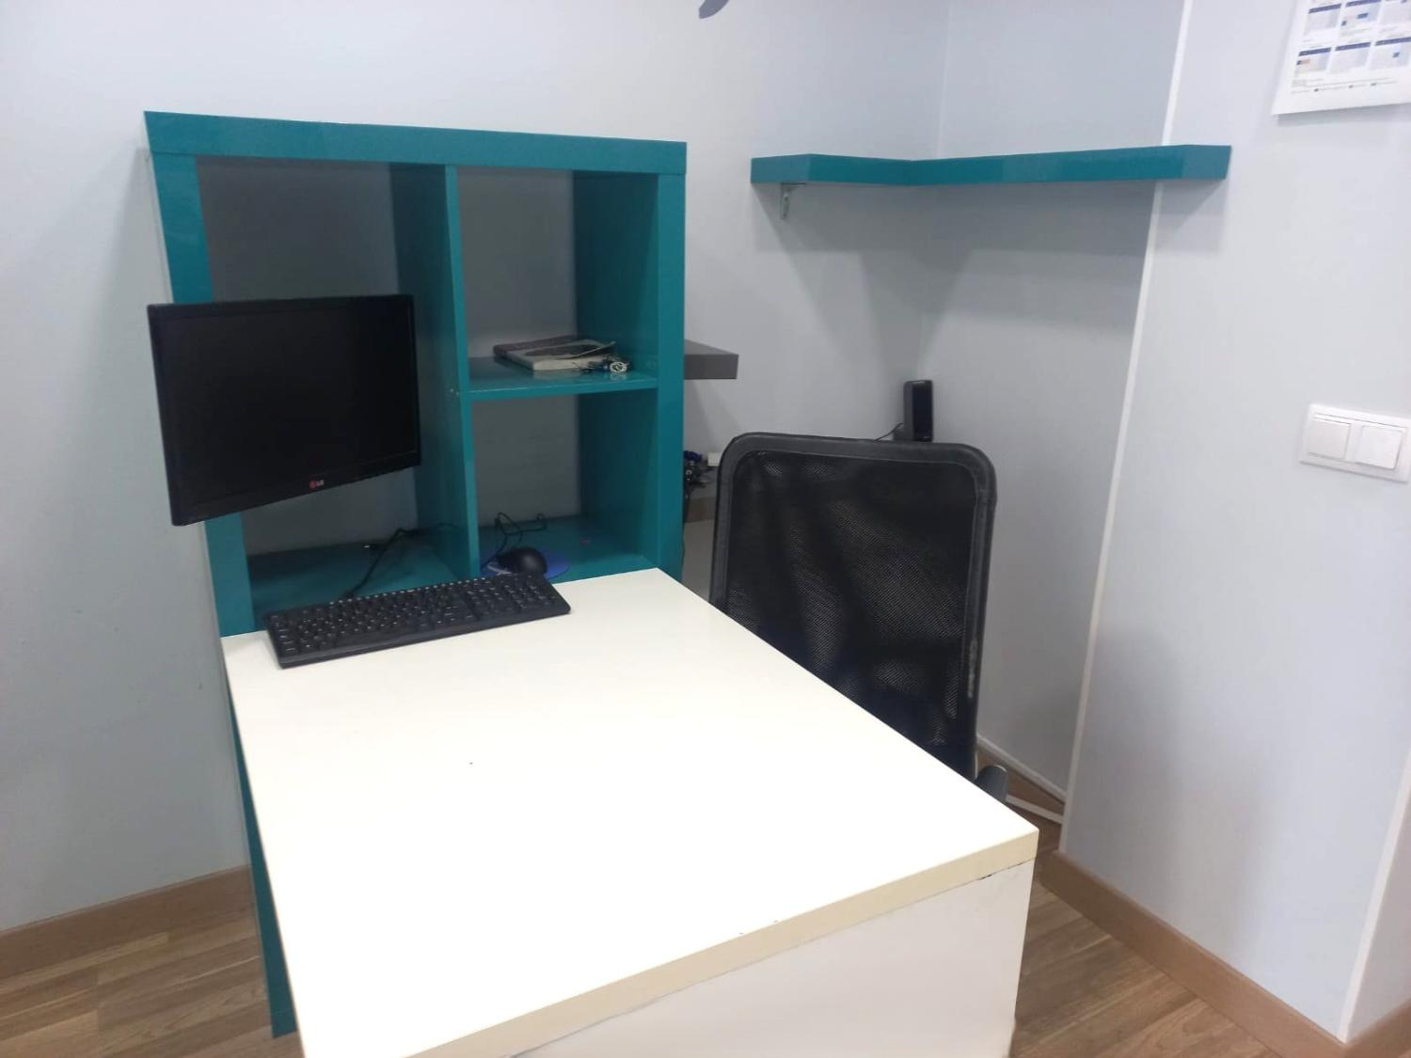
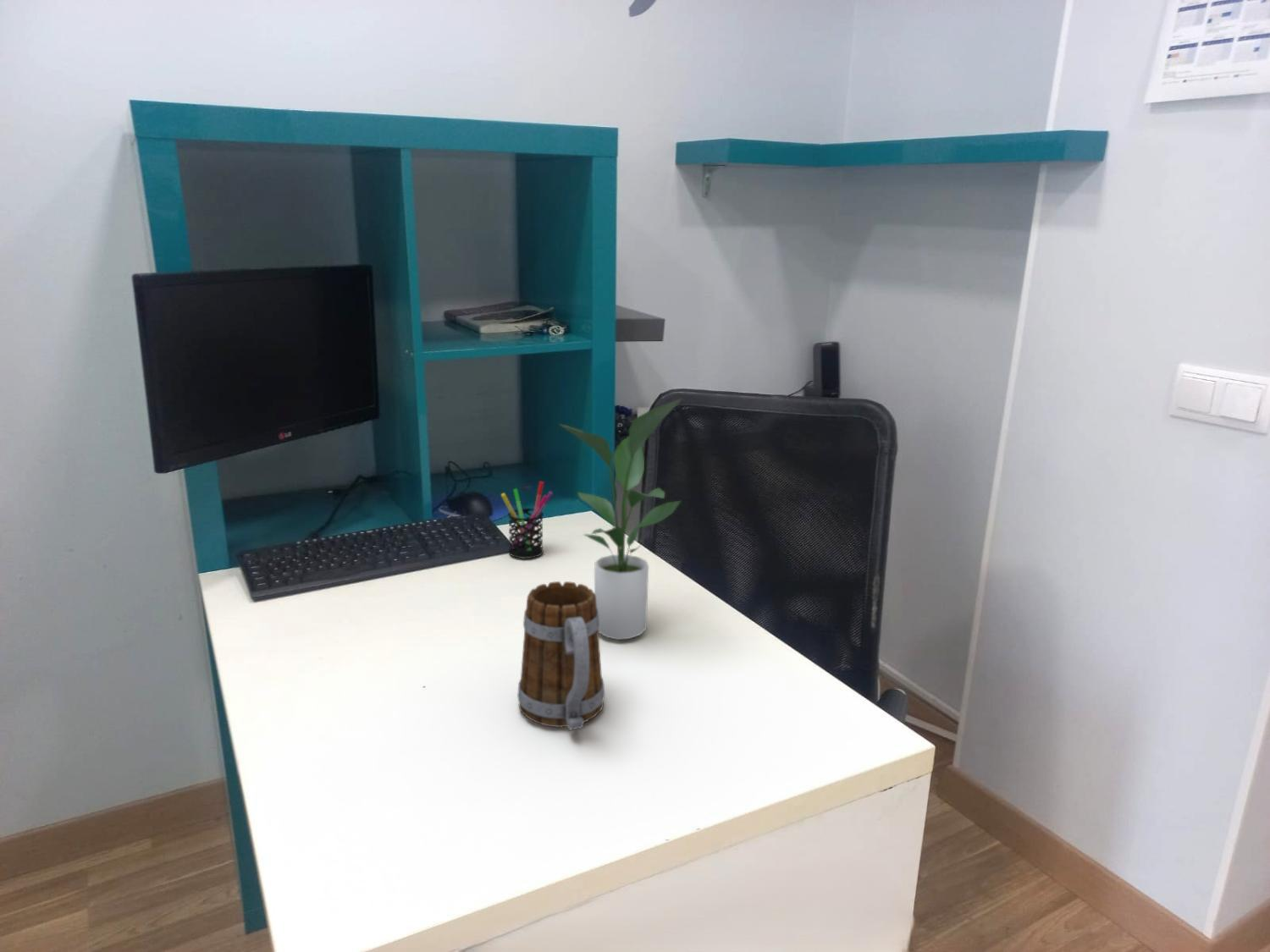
+ mug (566, 659)
+ potted plant (622, 513)
+ pen holder (526, 518)
